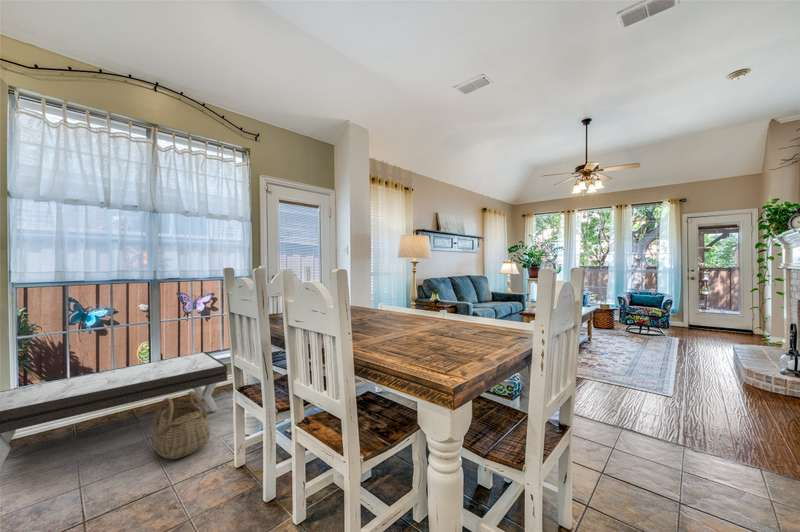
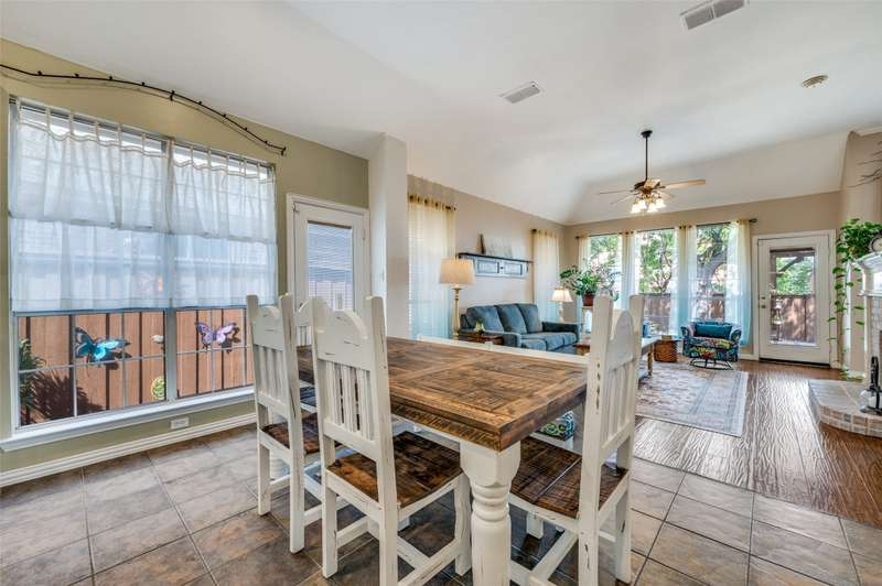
- bench (119, 403)
- basket (181, 421)
